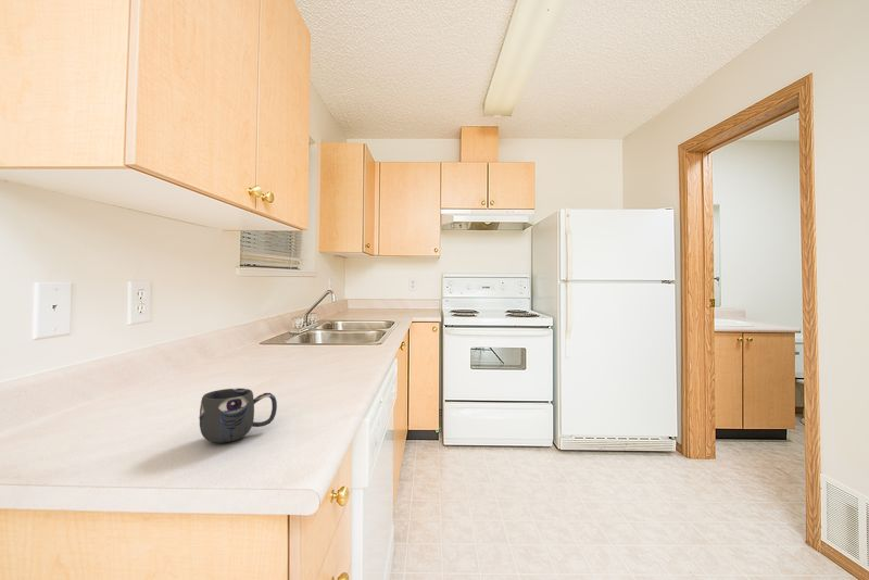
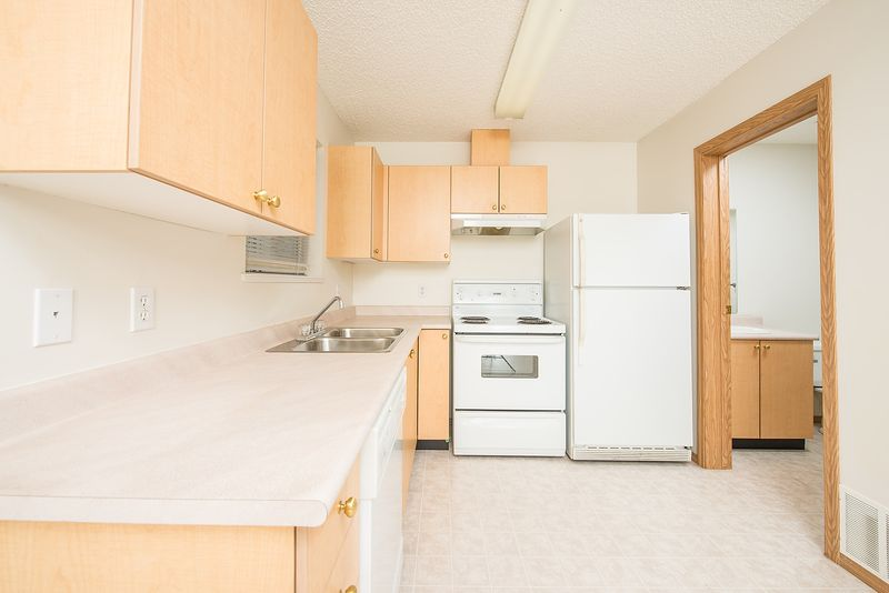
- mug (239, 413)
